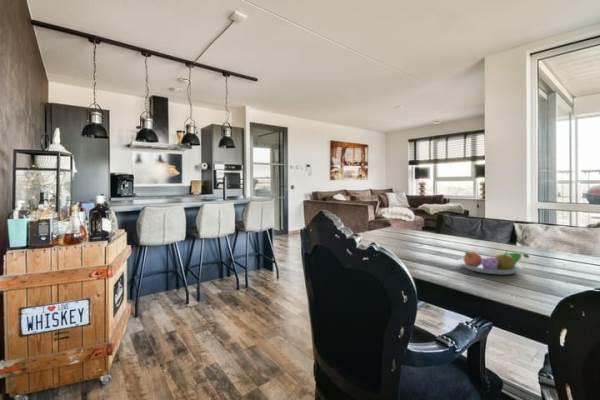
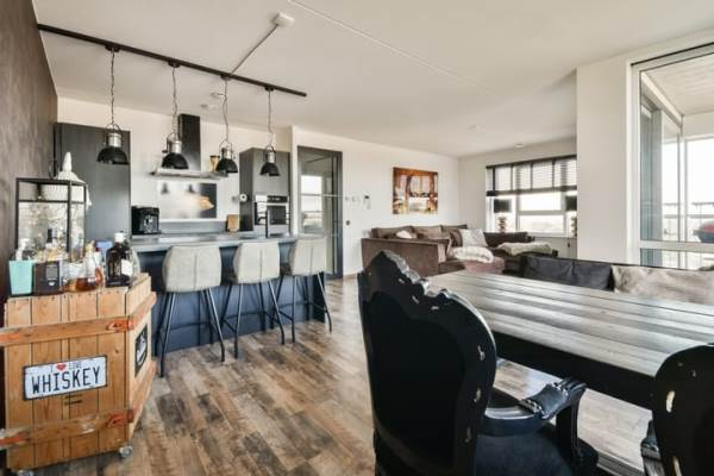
- fruit bowl (491, 258)
